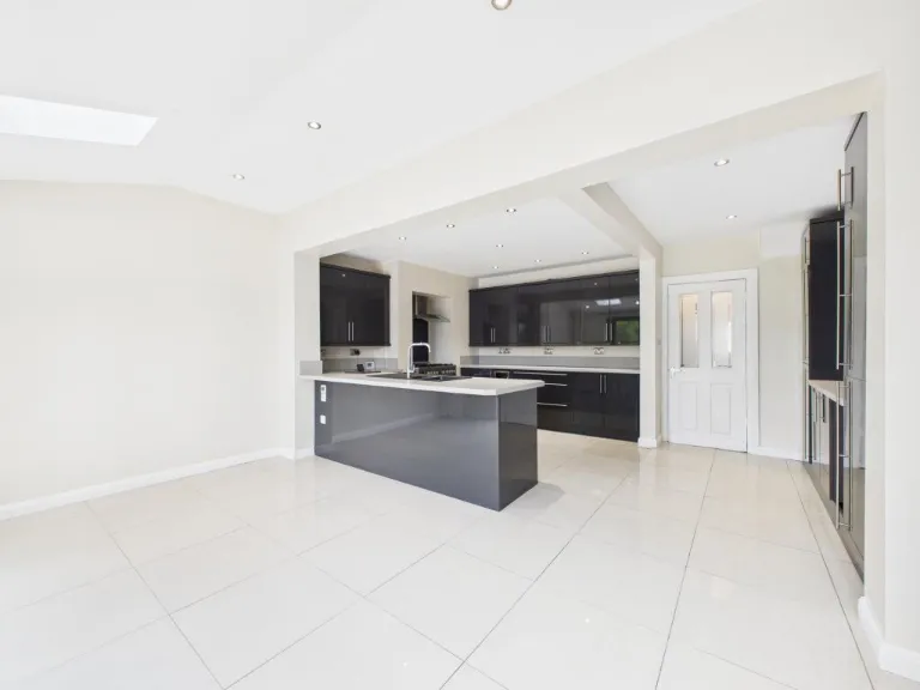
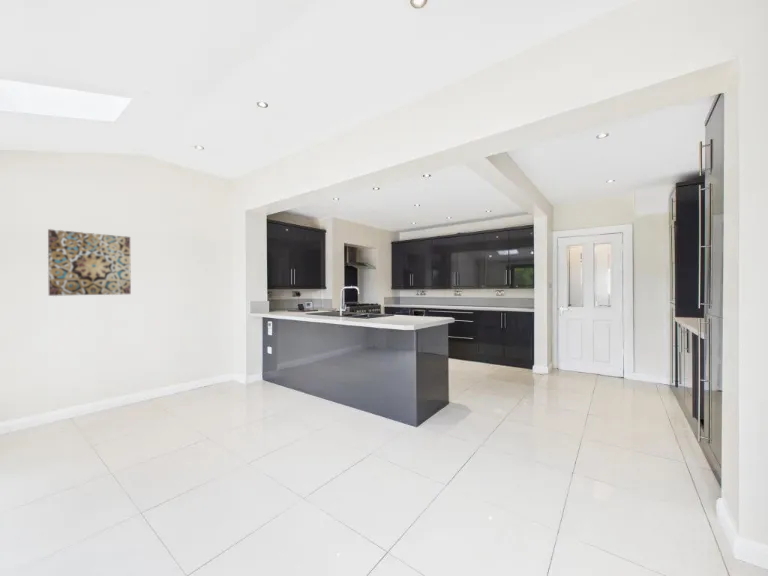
+ wall art (92, 264)
